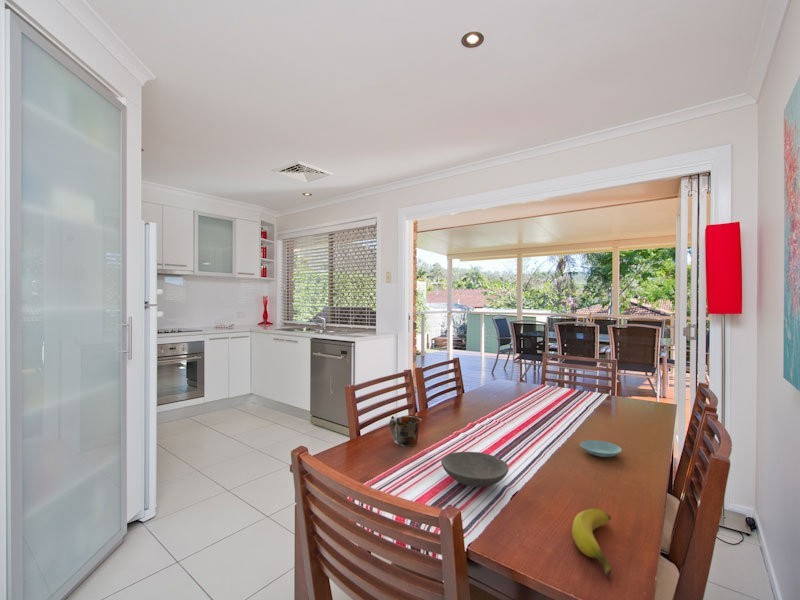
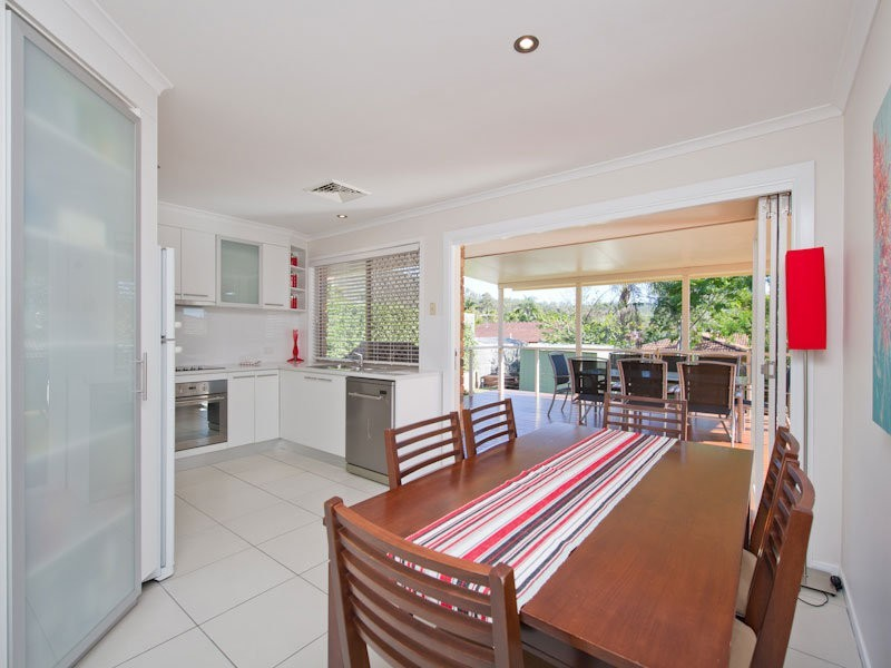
- banana (592, 533)
- mug (404, 429)
- saucer (600, 449)
- bowl (474, 471)
